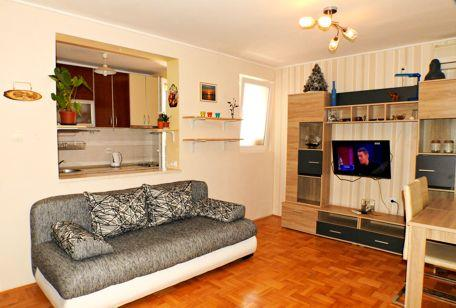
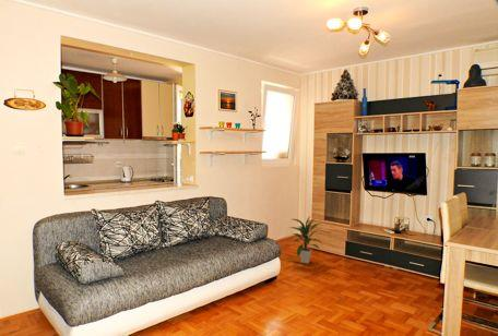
+ indoor plant (304, 238)
